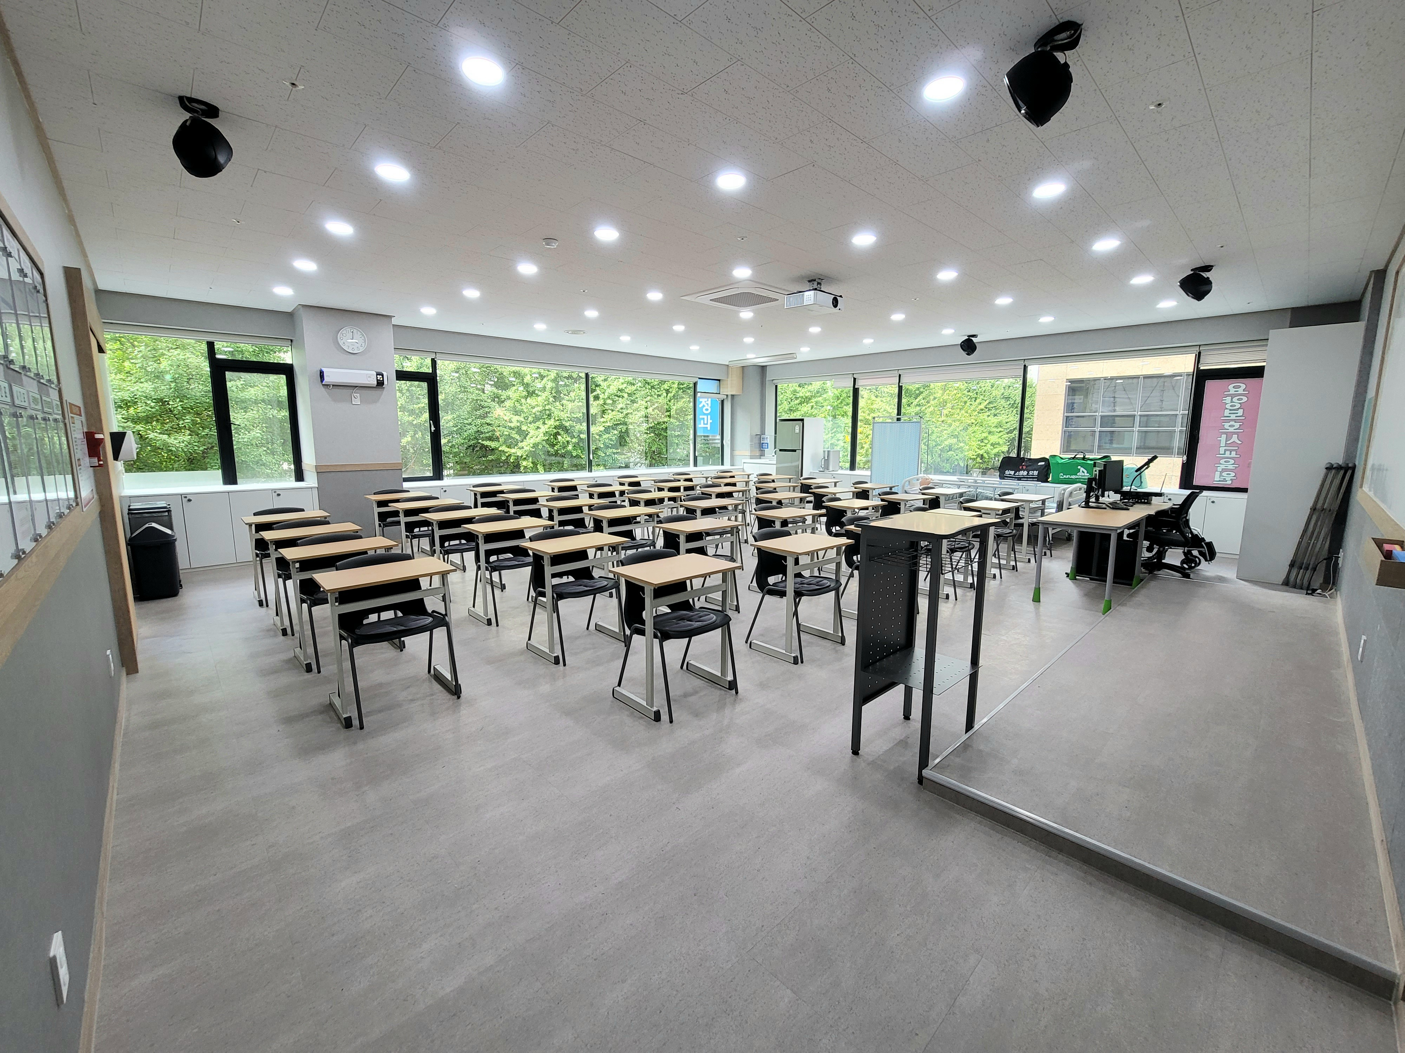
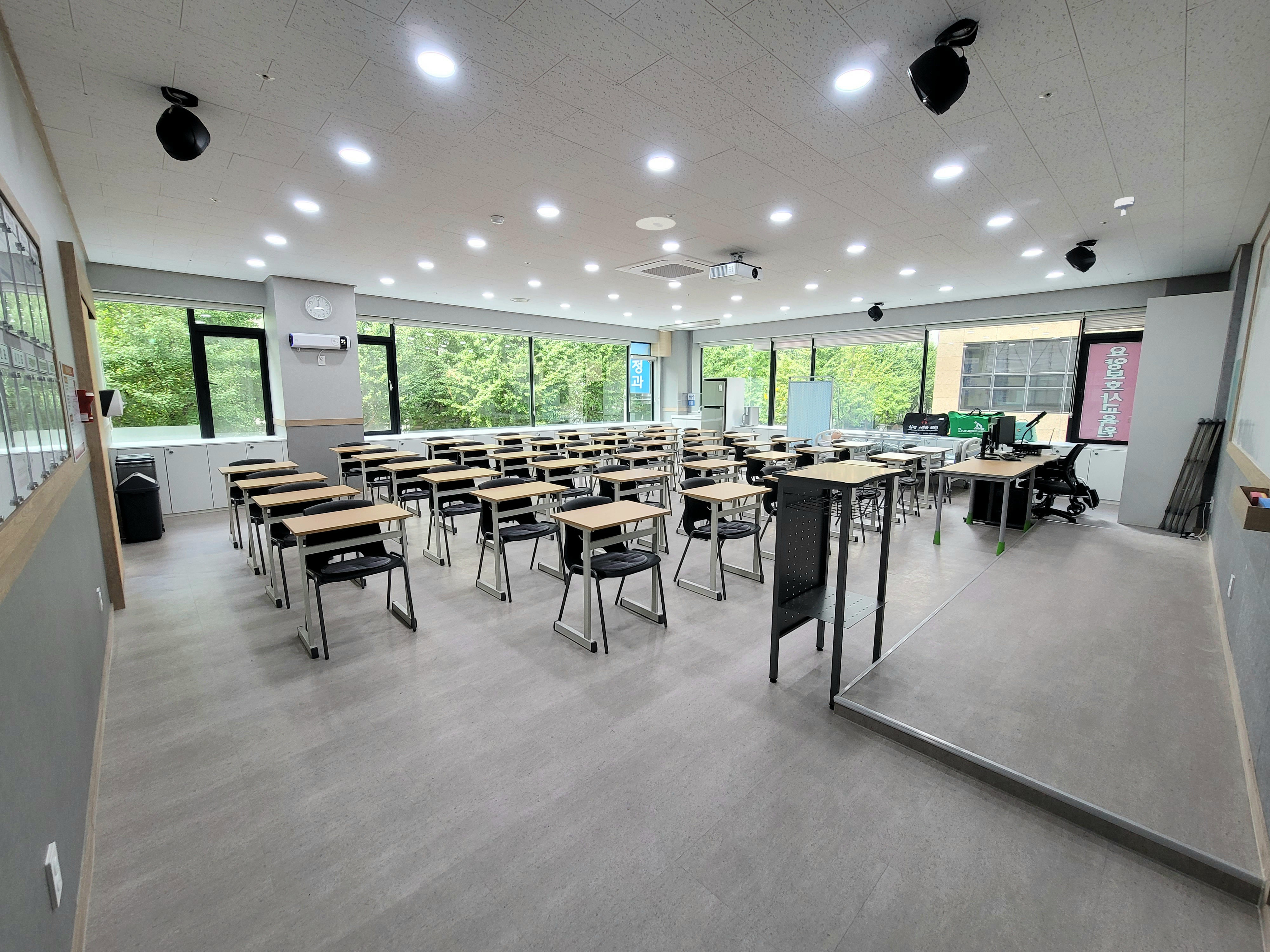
+ recessed light (656, 222)
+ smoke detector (1124, 207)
